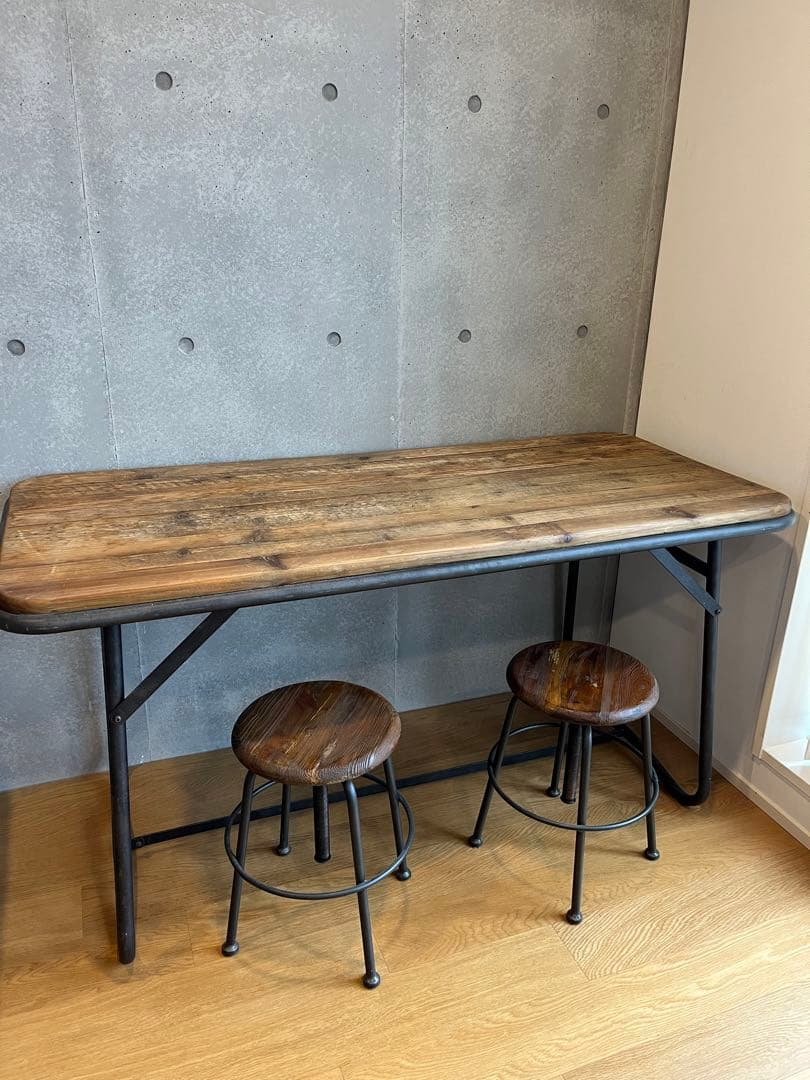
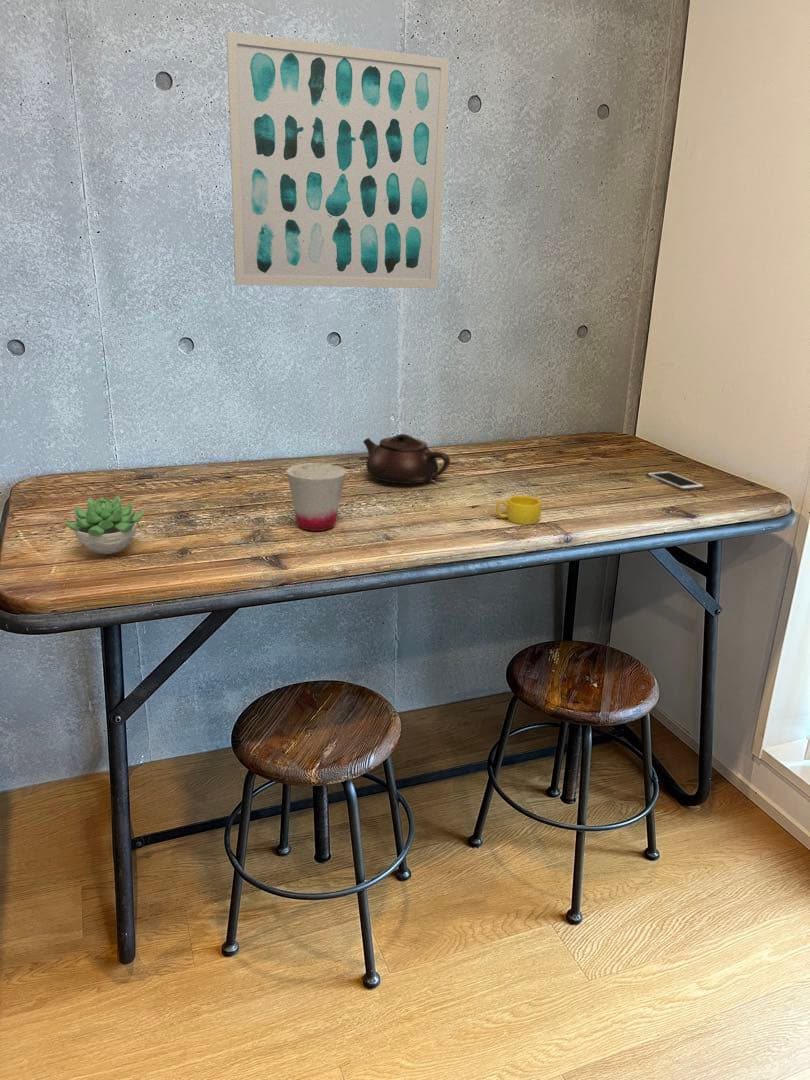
+ cup (316, 498)
+ wall art (341, 172)
+ teapot (403, 456)
+ succulent plant (105, 526)
+ cell phone (674, 480)
+ cup (518, 510)
